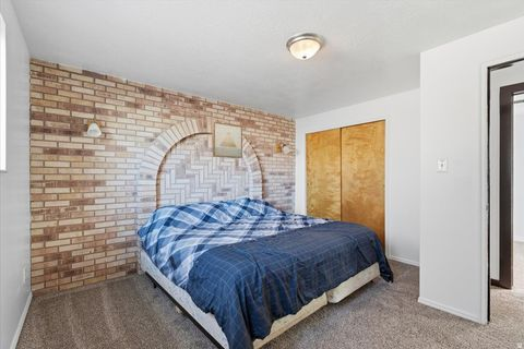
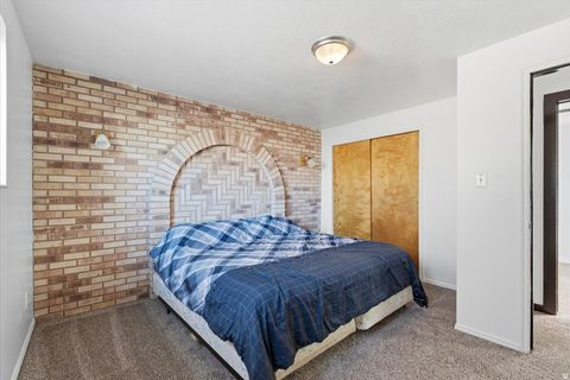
- wall art (227, 141)
